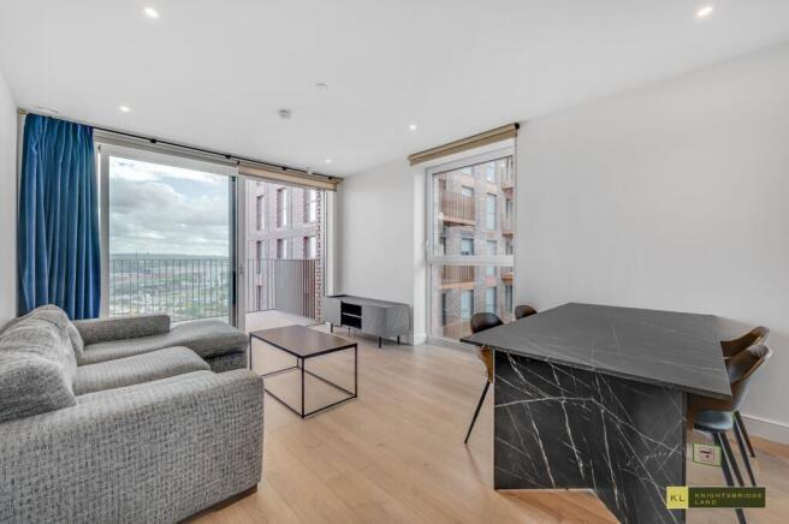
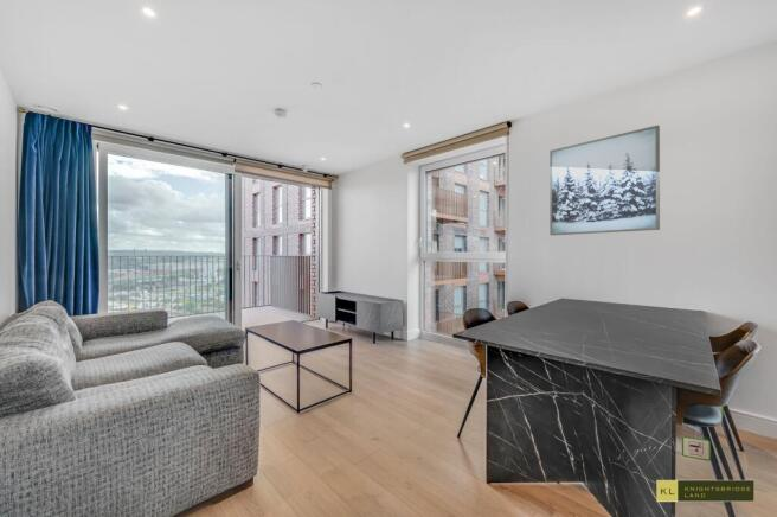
+ wall art (598, 186)
